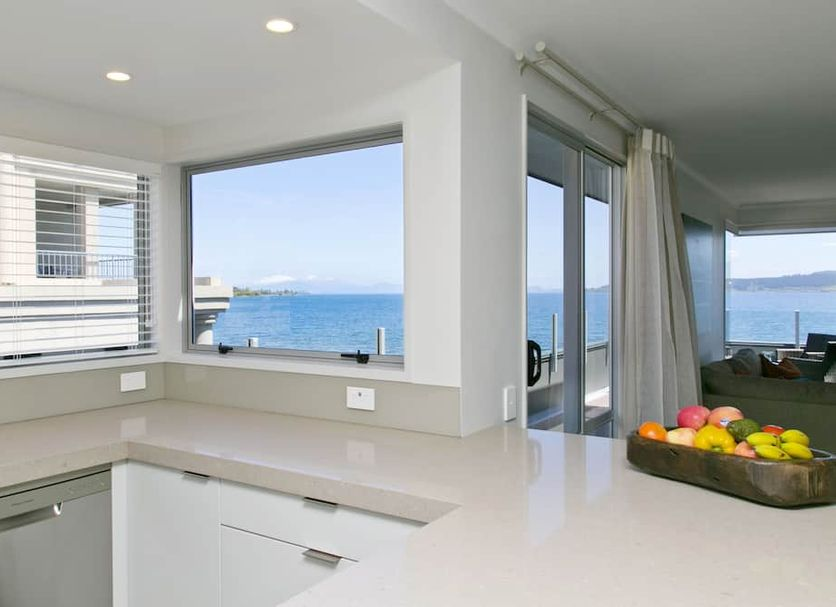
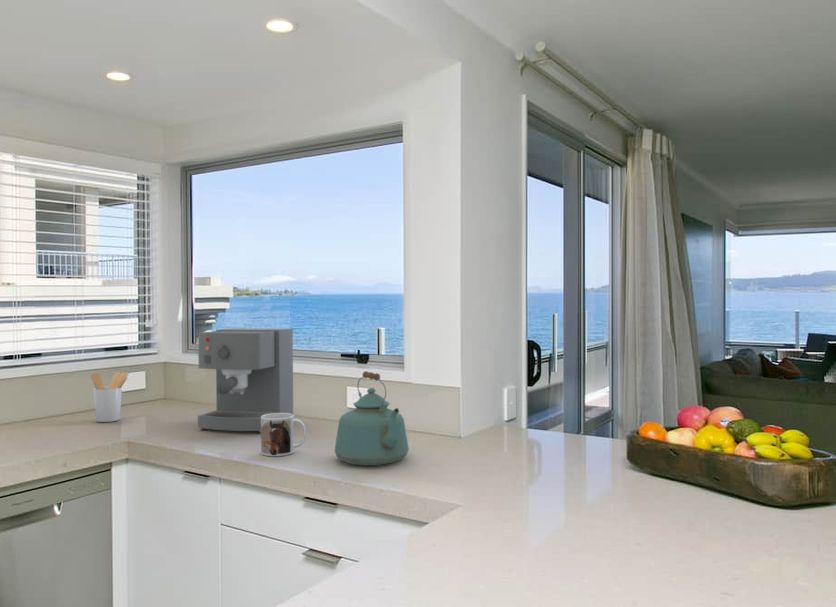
+ utensil holder (112, 395)
+ kettle (375, 416)
+ coffee maker (249, 378)
+ mug (281, 434)
